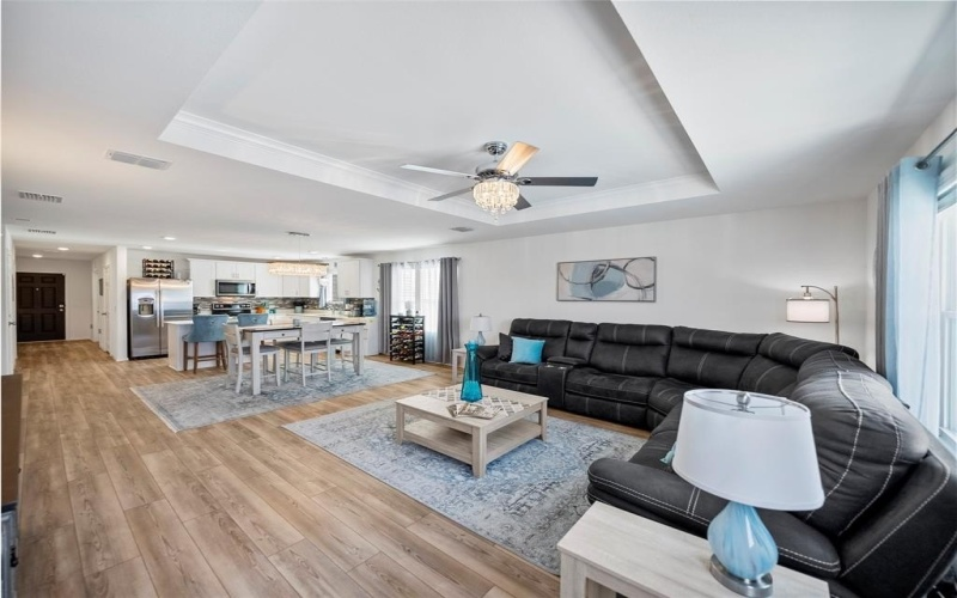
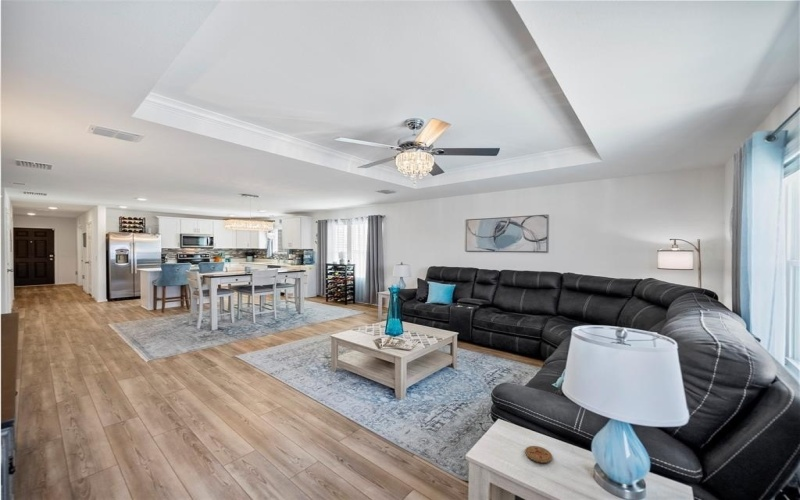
+ coaster (538, 454)
